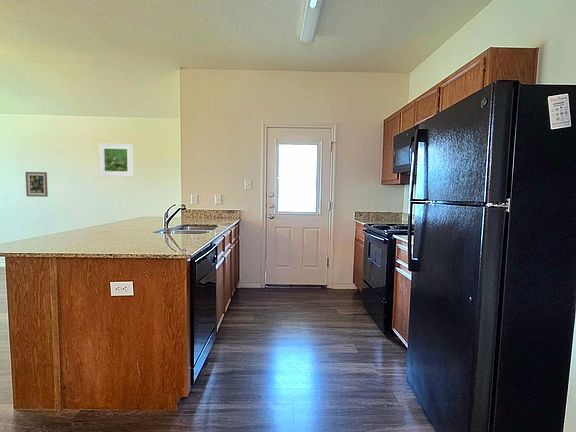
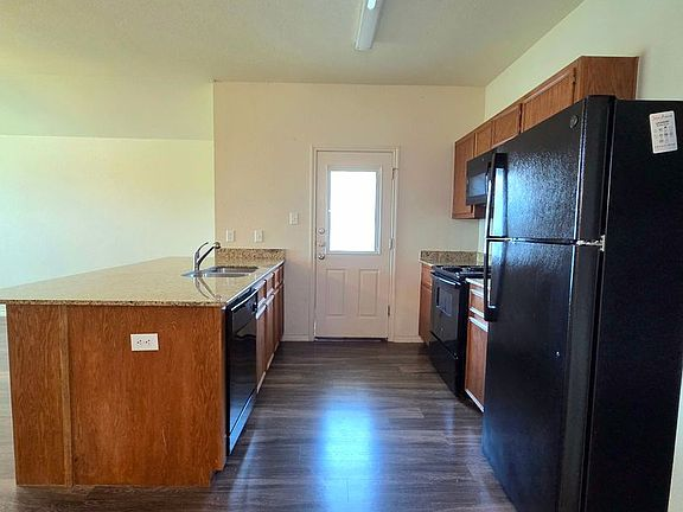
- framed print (116, 160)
- wall art (36, 184)
